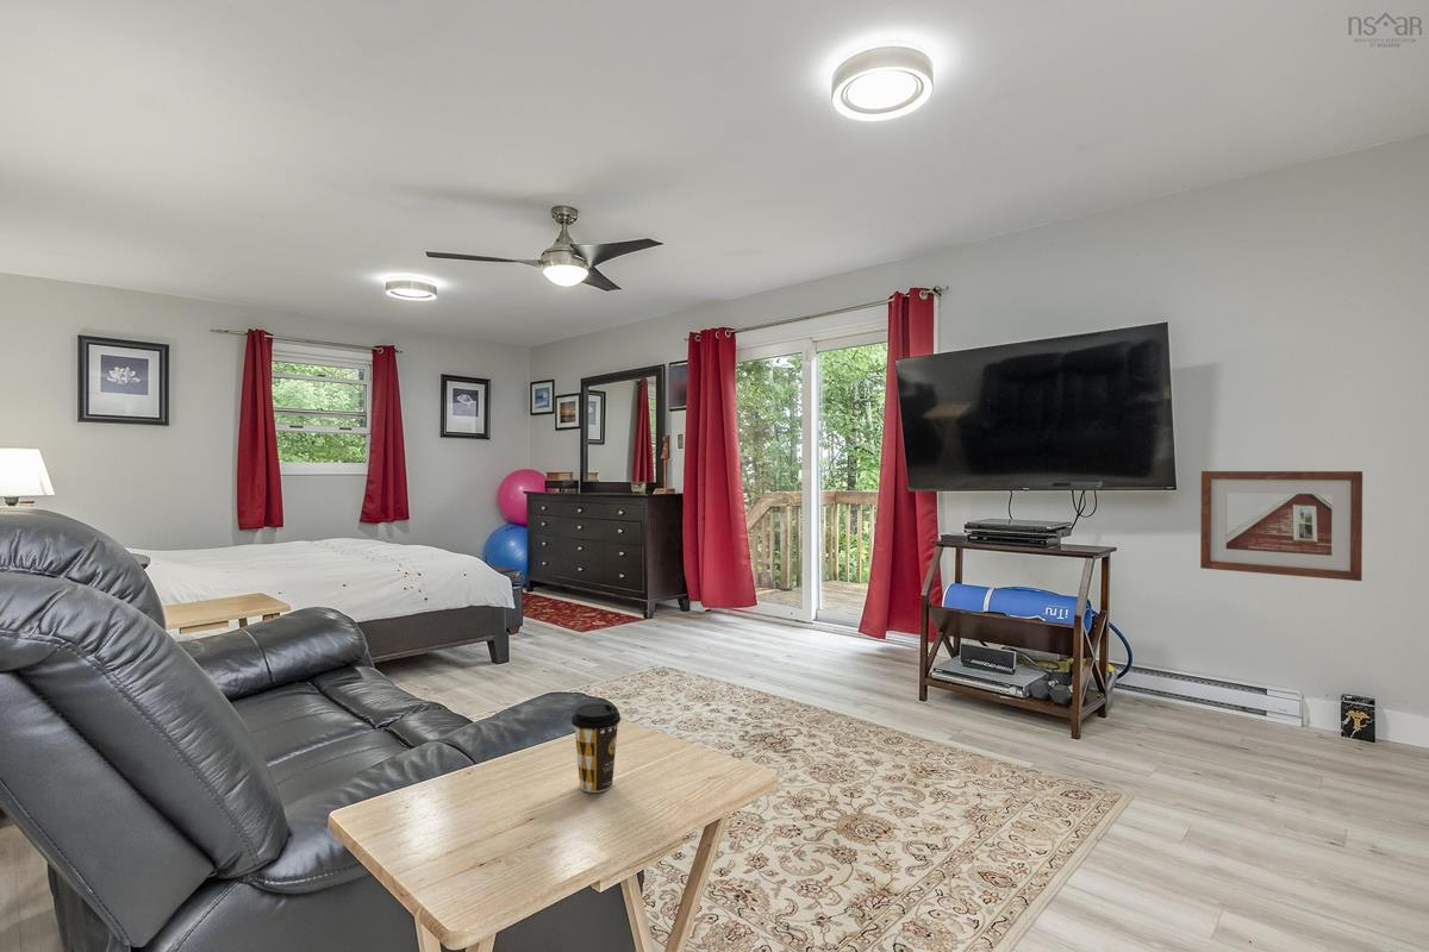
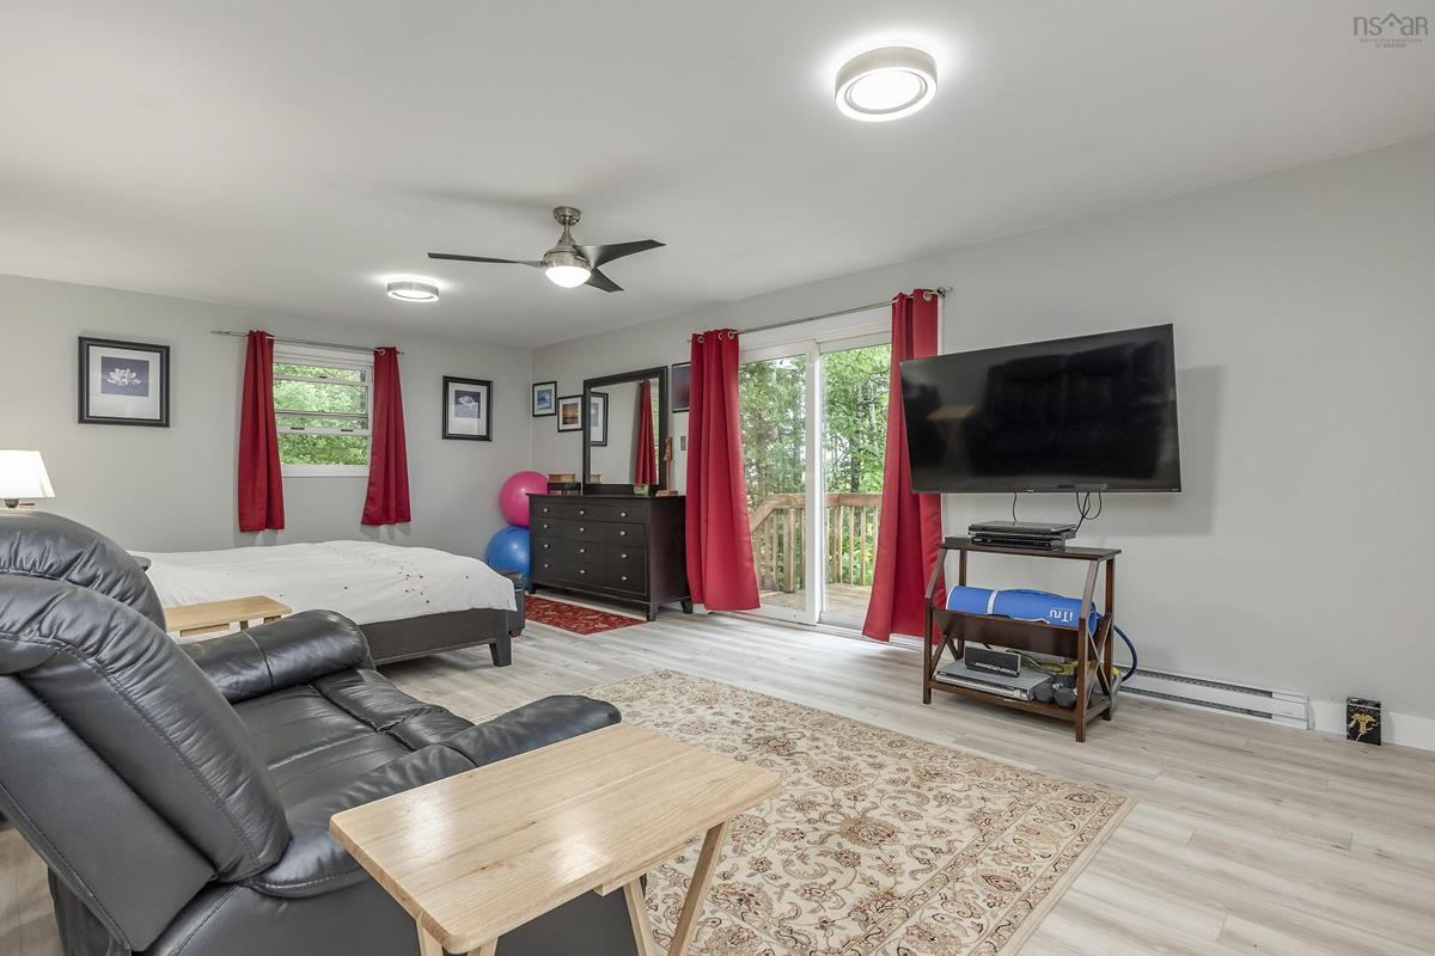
- coffee cup (595, 747)
- picture frame (1277, 522)
